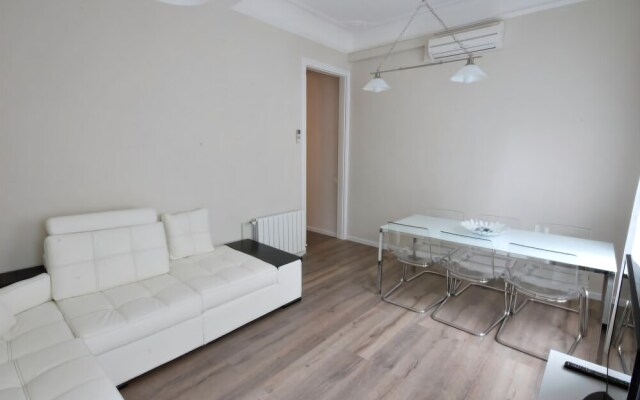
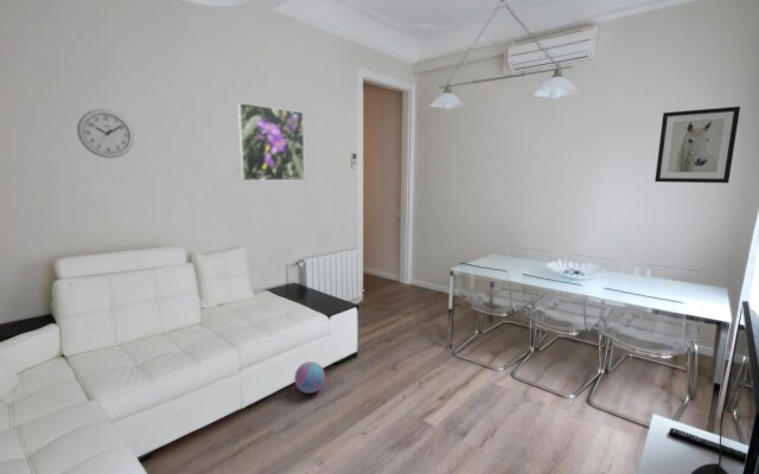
+ decorative ball (310, 377)
+ wall clock (107, 134)
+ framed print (273, 145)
+ wall art (694, 146)
